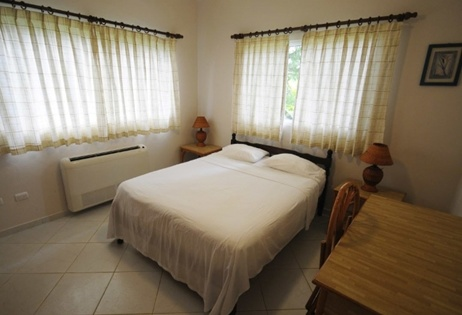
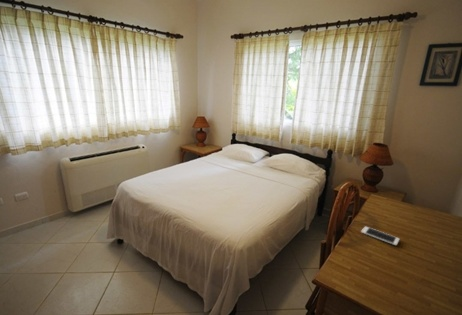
+ cell phone (379, 235)
